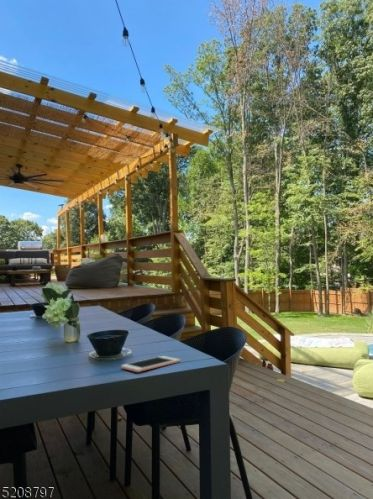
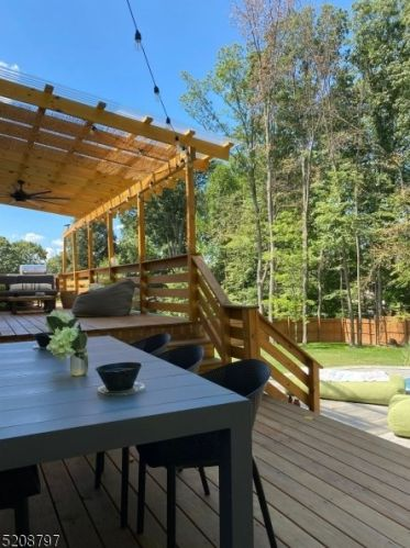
- cell phone (151, 363)
